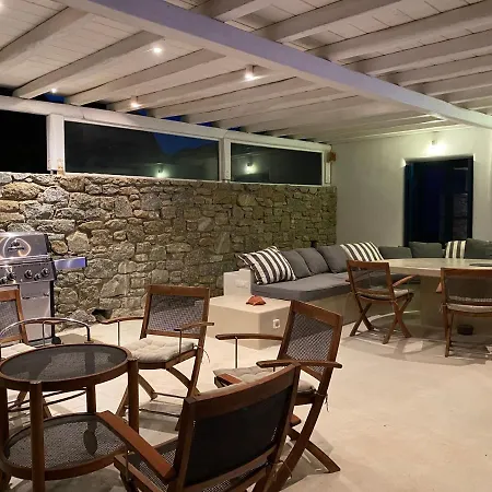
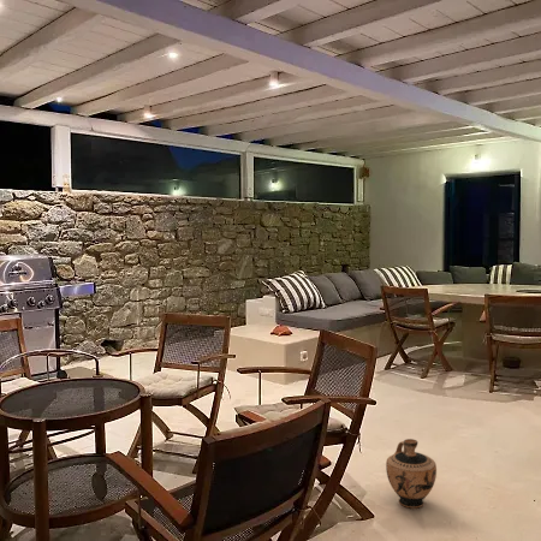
+ ceramic jug (410, 471)
